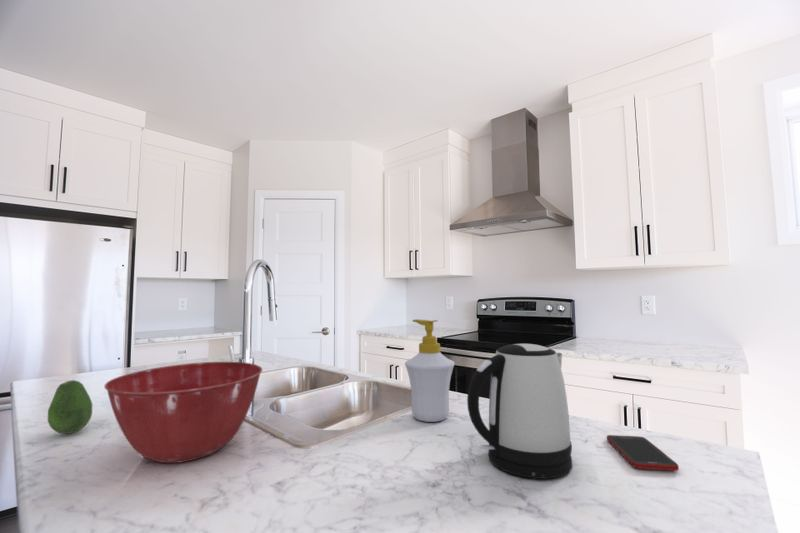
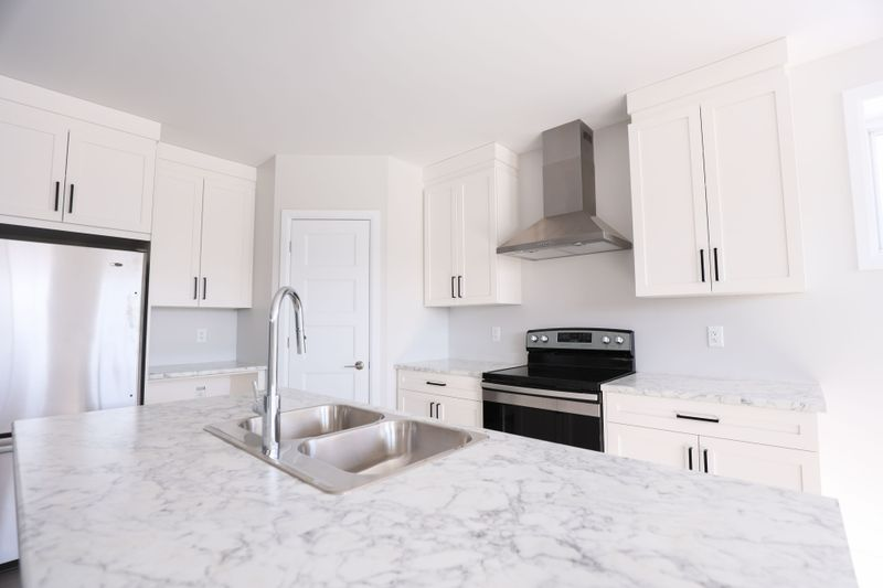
- soap bottle (429, 368)
- fruit (70, 406)
- mixing bowl (188, 411)
- cell phone (639, 451)
- kettle (517, 403)
